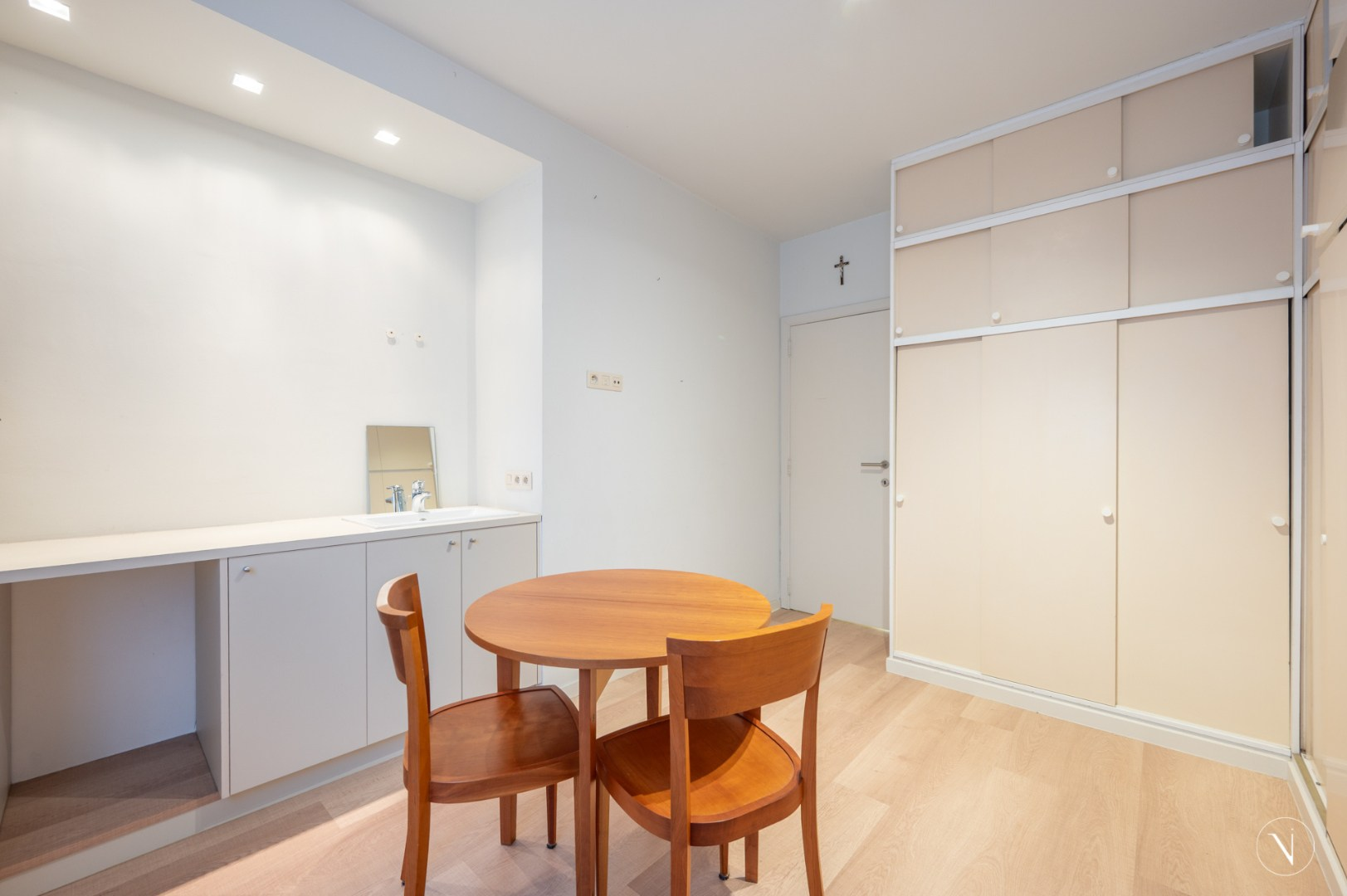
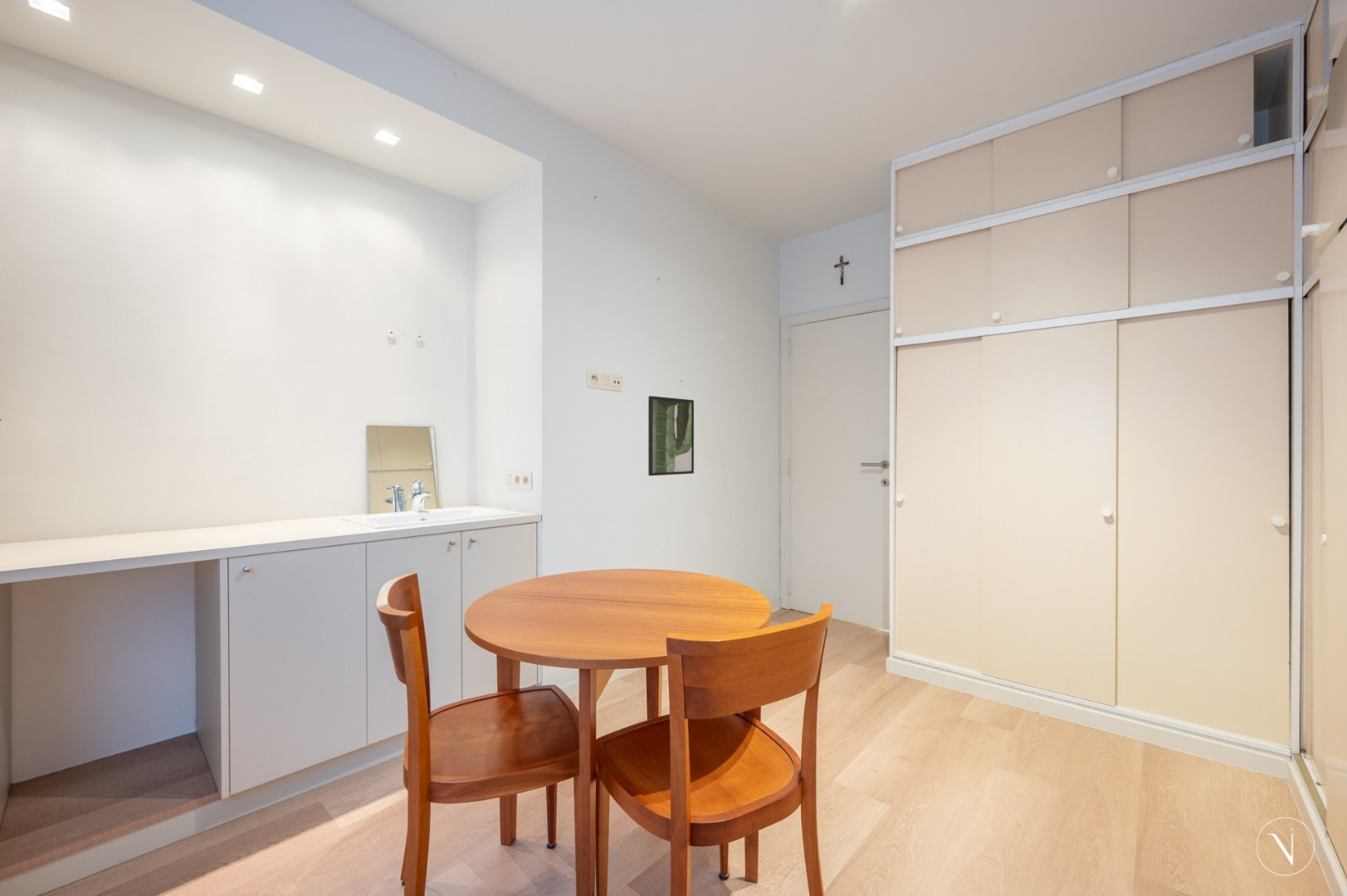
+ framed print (671, 436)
